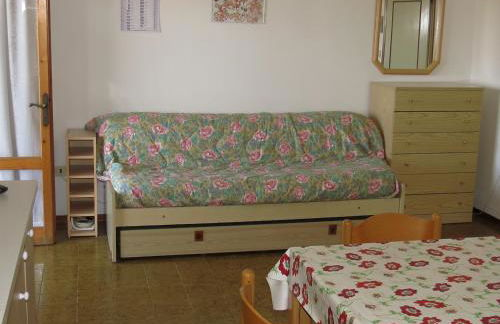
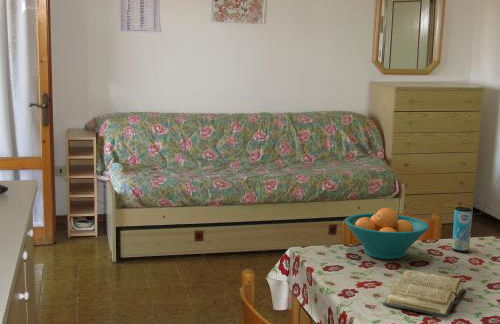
+ beverage can (462, 229)
+ fruit bowl (385, 231)
+ diary (427, 289)
